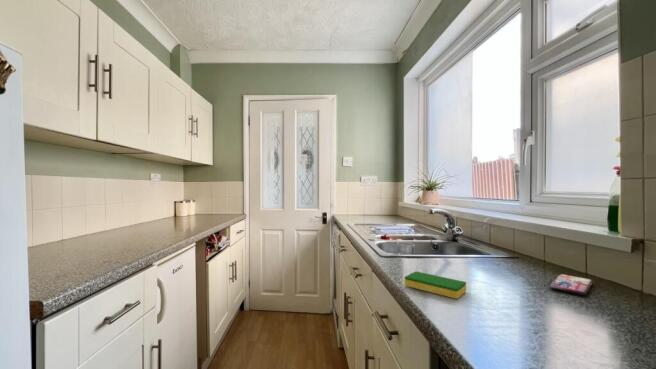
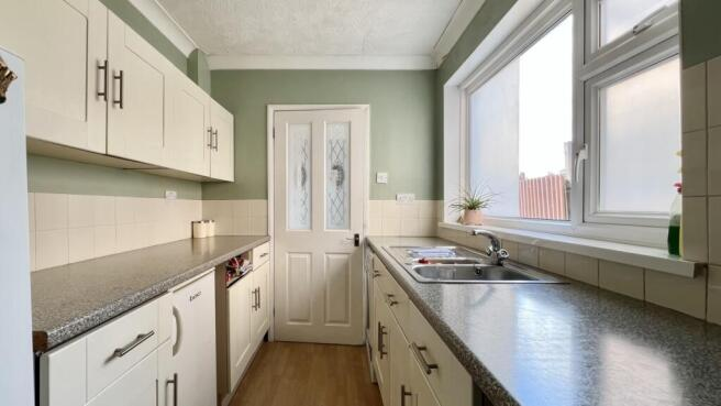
- smartphone (571, 283)
- dish sponge (434, 283)
